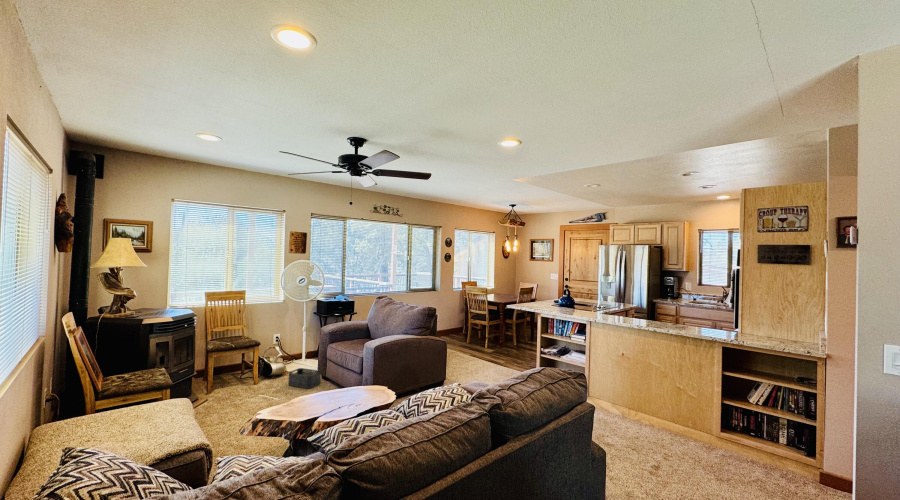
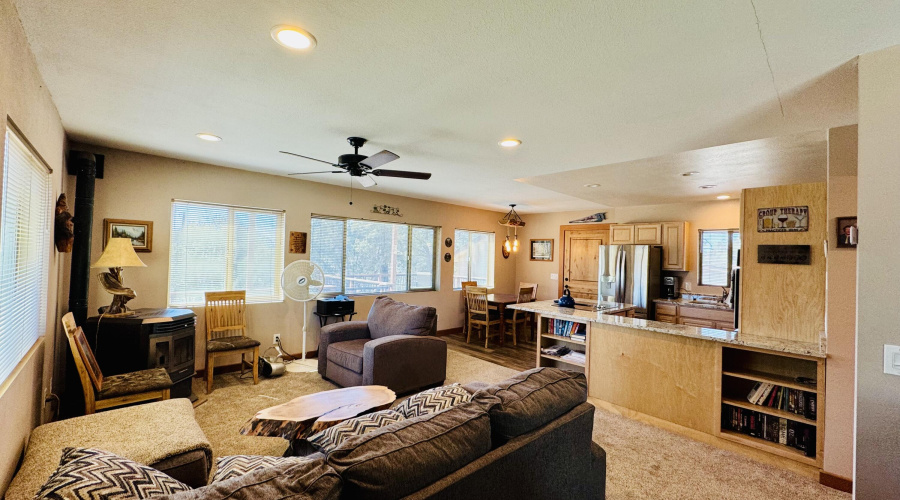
- storage bin (304, 378)
